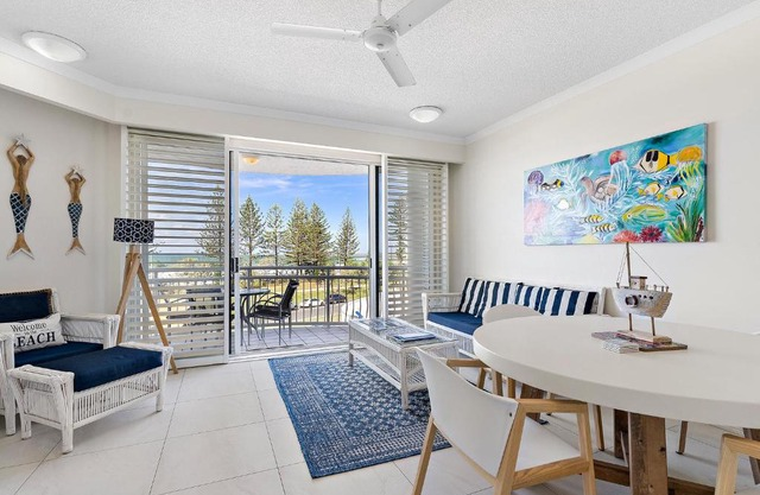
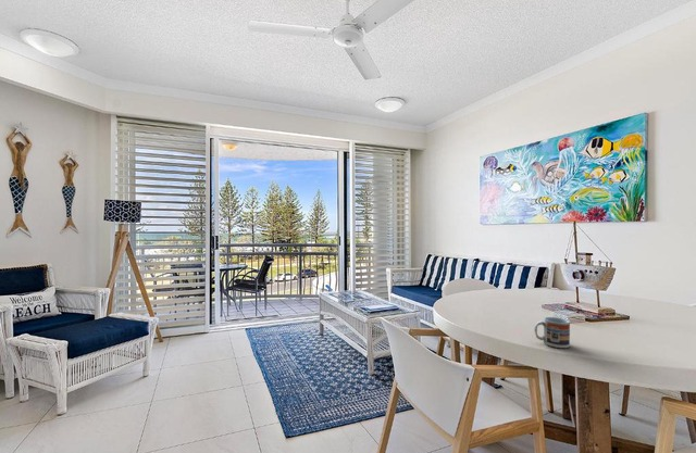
+ cup (551, 331)
